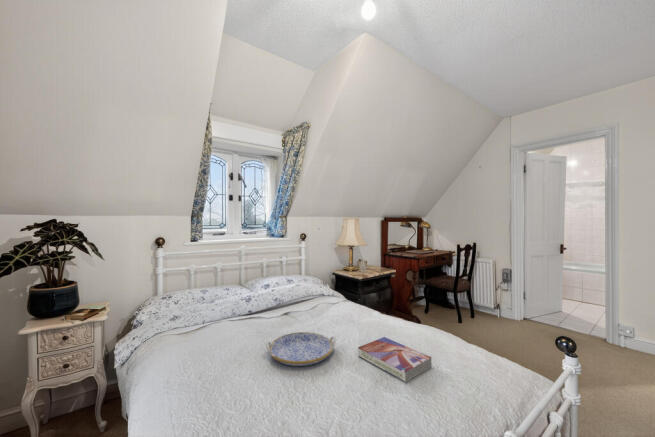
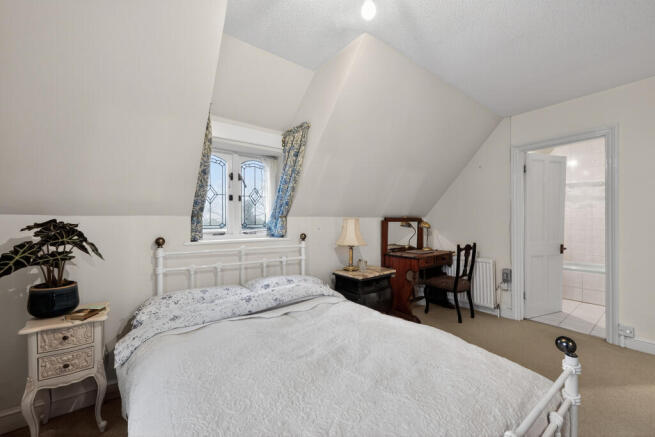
- textbook (393, 356)
- serving tray (301, 346)
